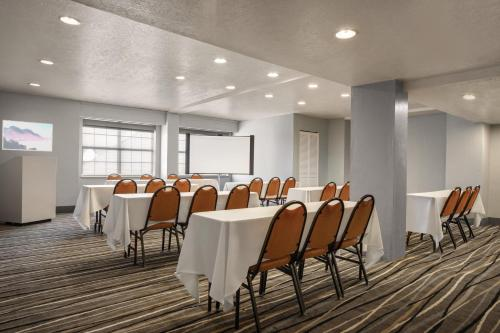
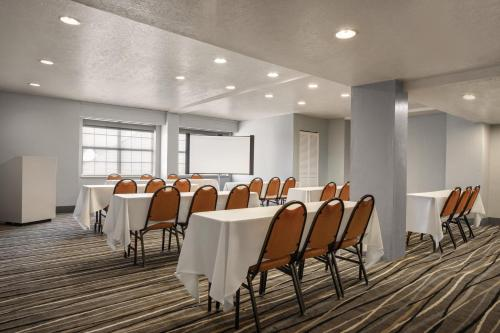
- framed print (28, 136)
